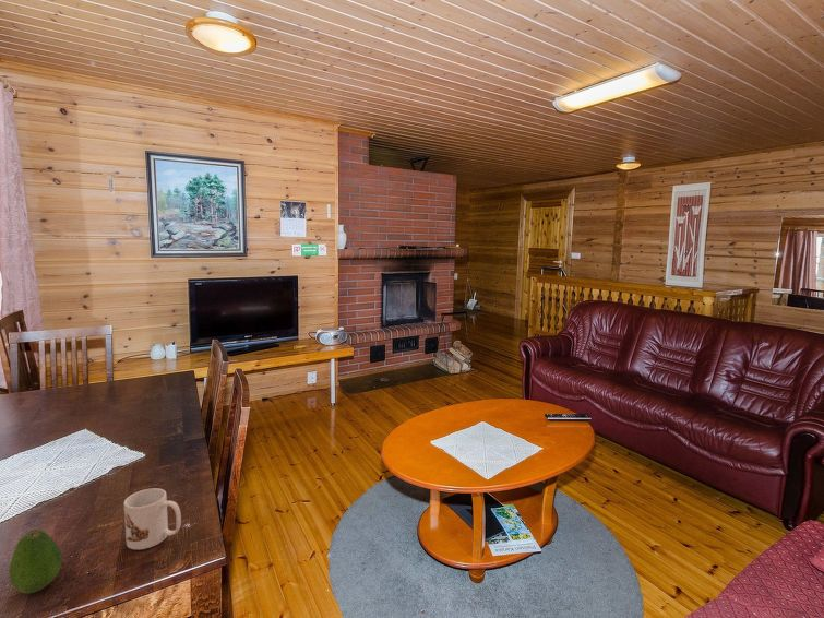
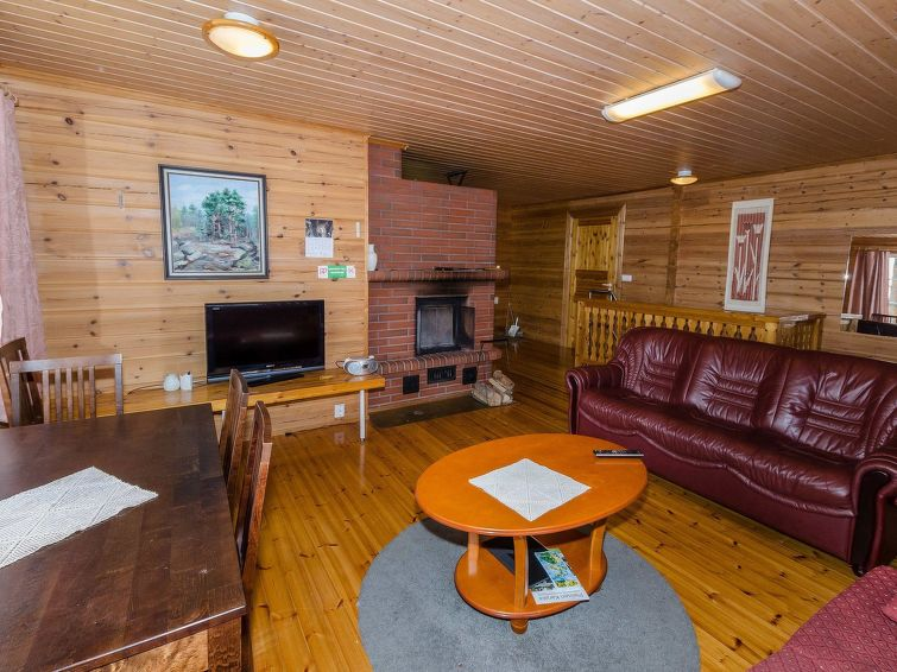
- fruit (36, 559)
- mug (154, 518)
